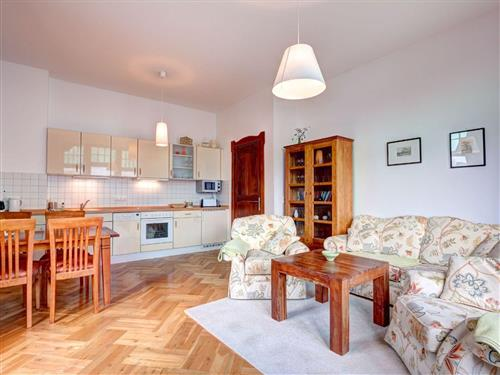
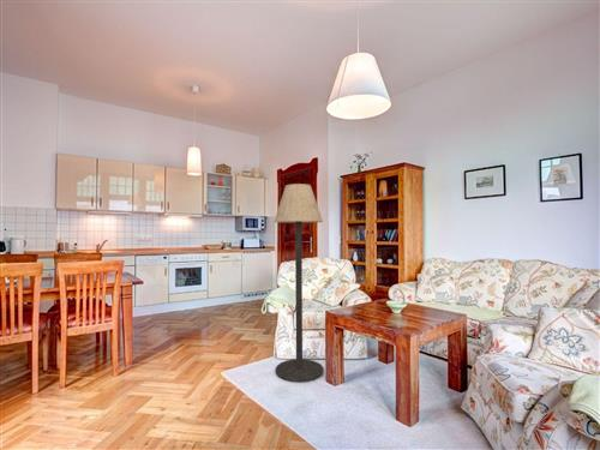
+ floor lamp (299, 277)
